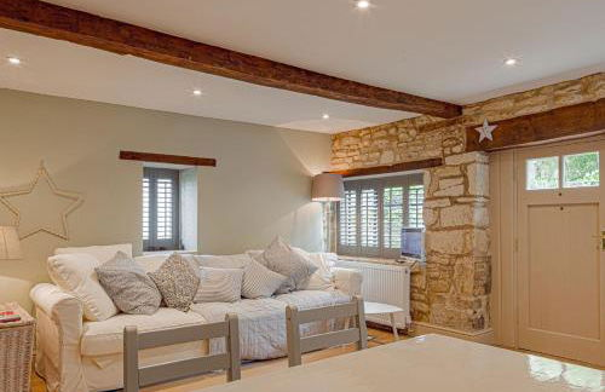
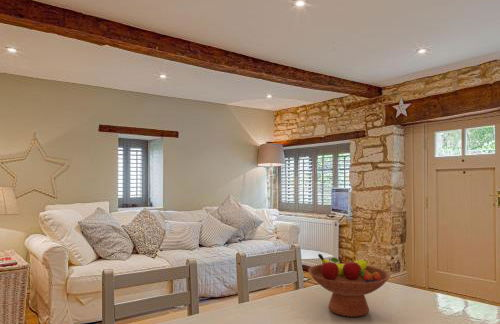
+ fruit bowl (348, 283)
